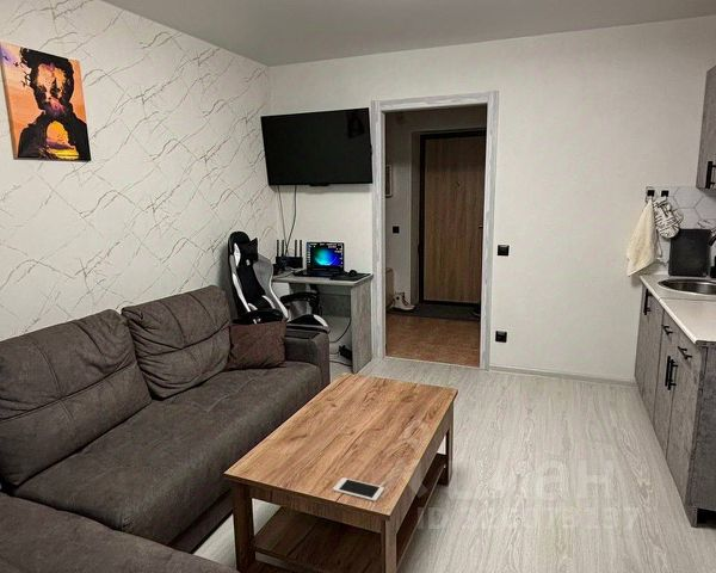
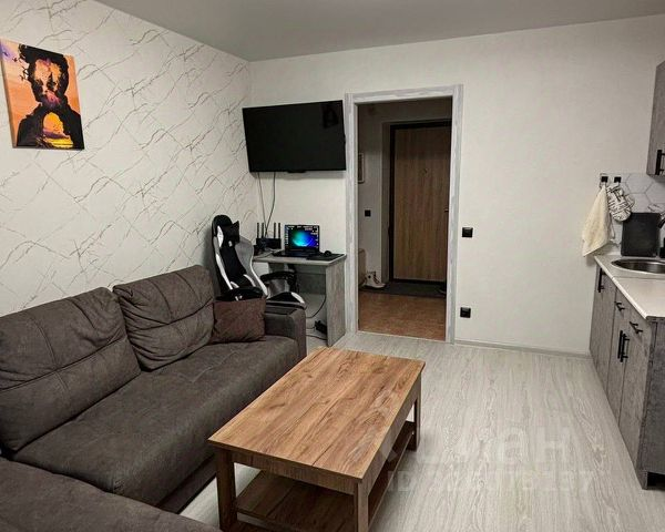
- cell phone (358, 488)
